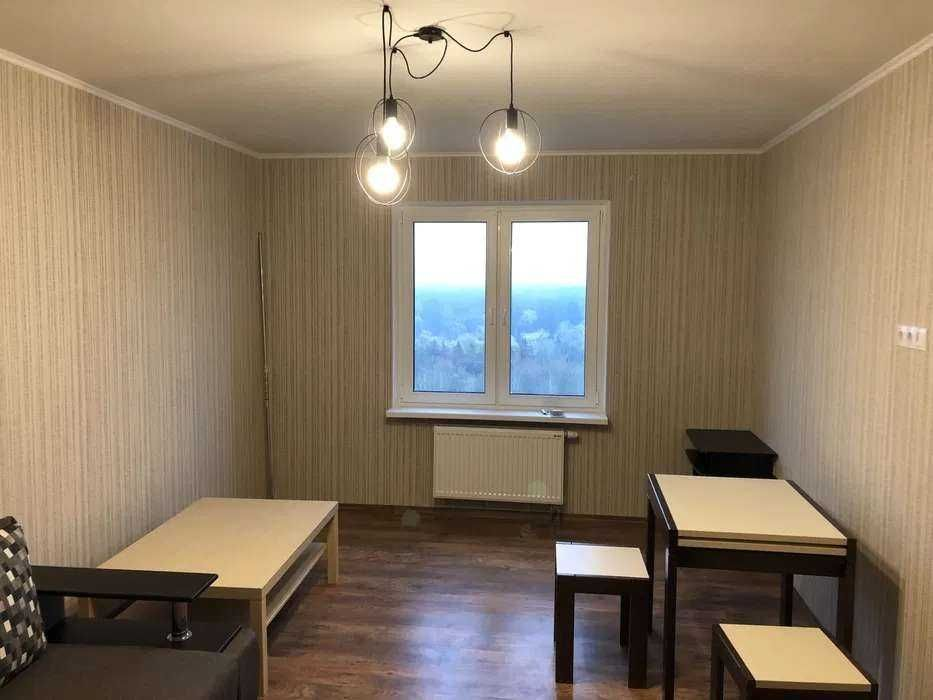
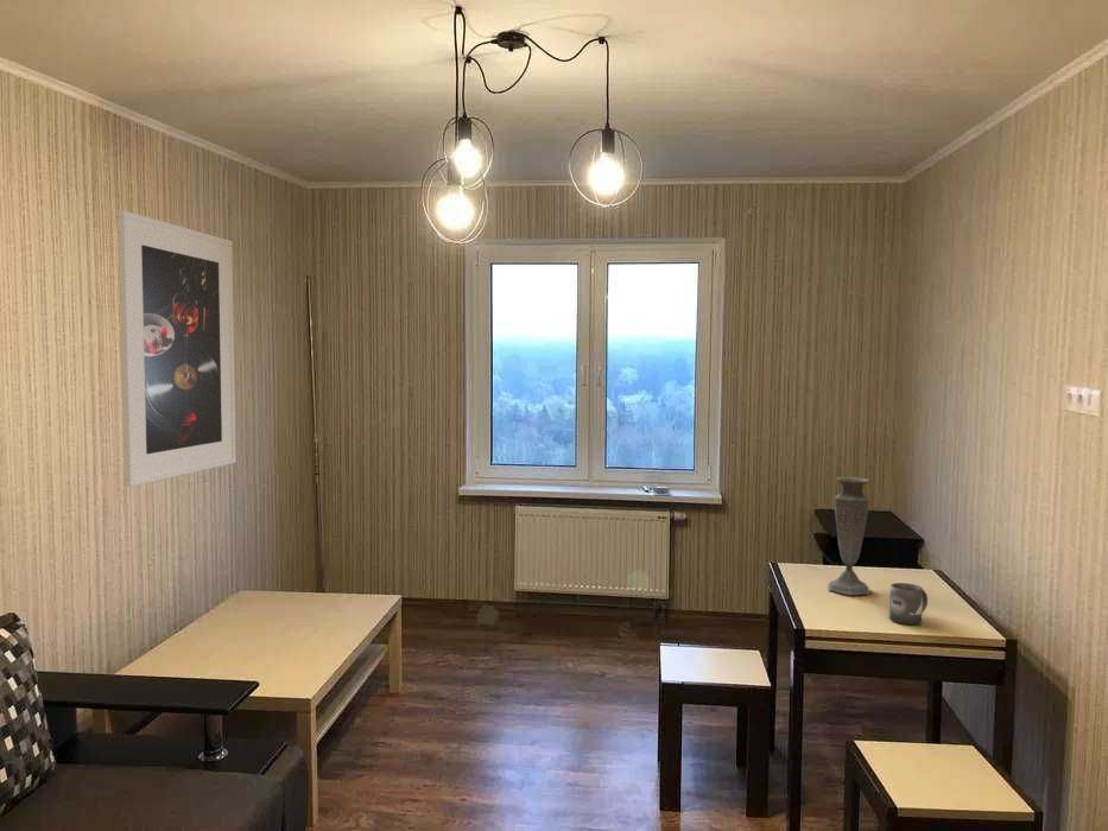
+ mug (910, 602)
+ vase (849, 534)
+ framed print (183, 351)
